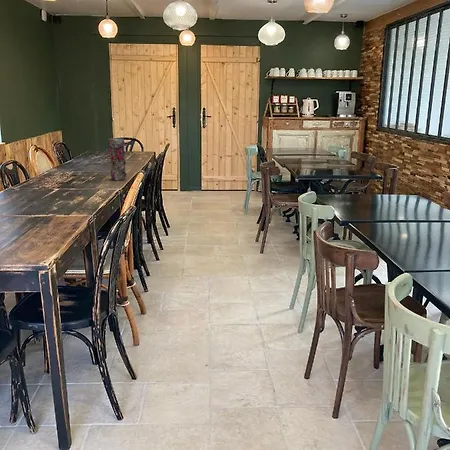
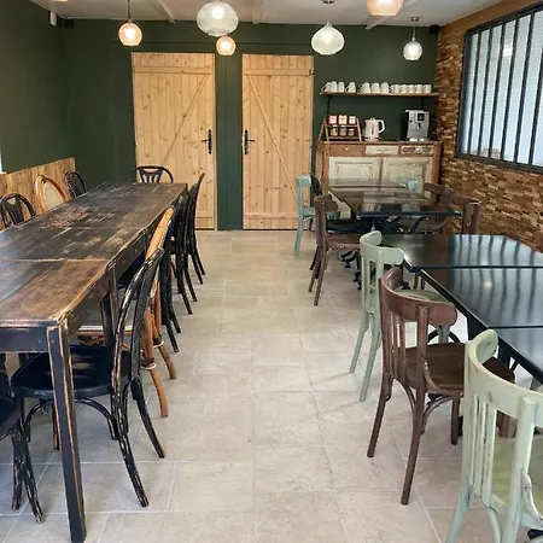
- vase (117, 159)
